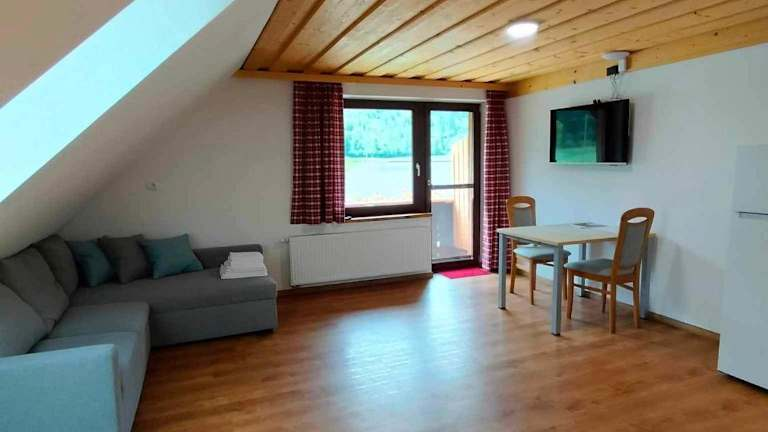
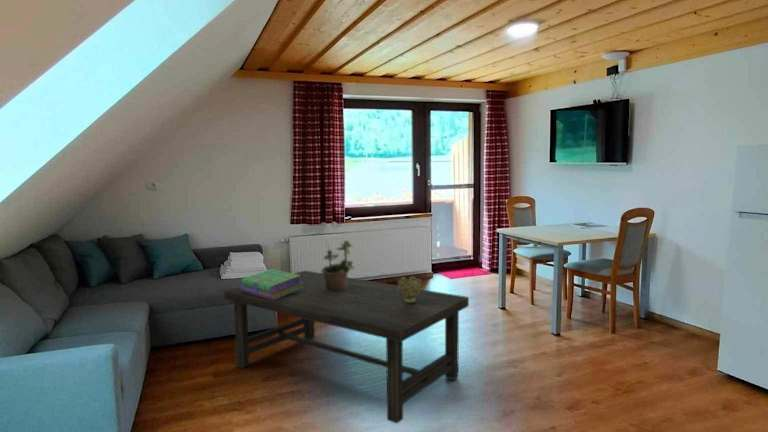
+ decorative bowl (409, 290)
+ coffee table (345, 328)
+ potted plant (335, 264)
+ stack of books (272, 285)
